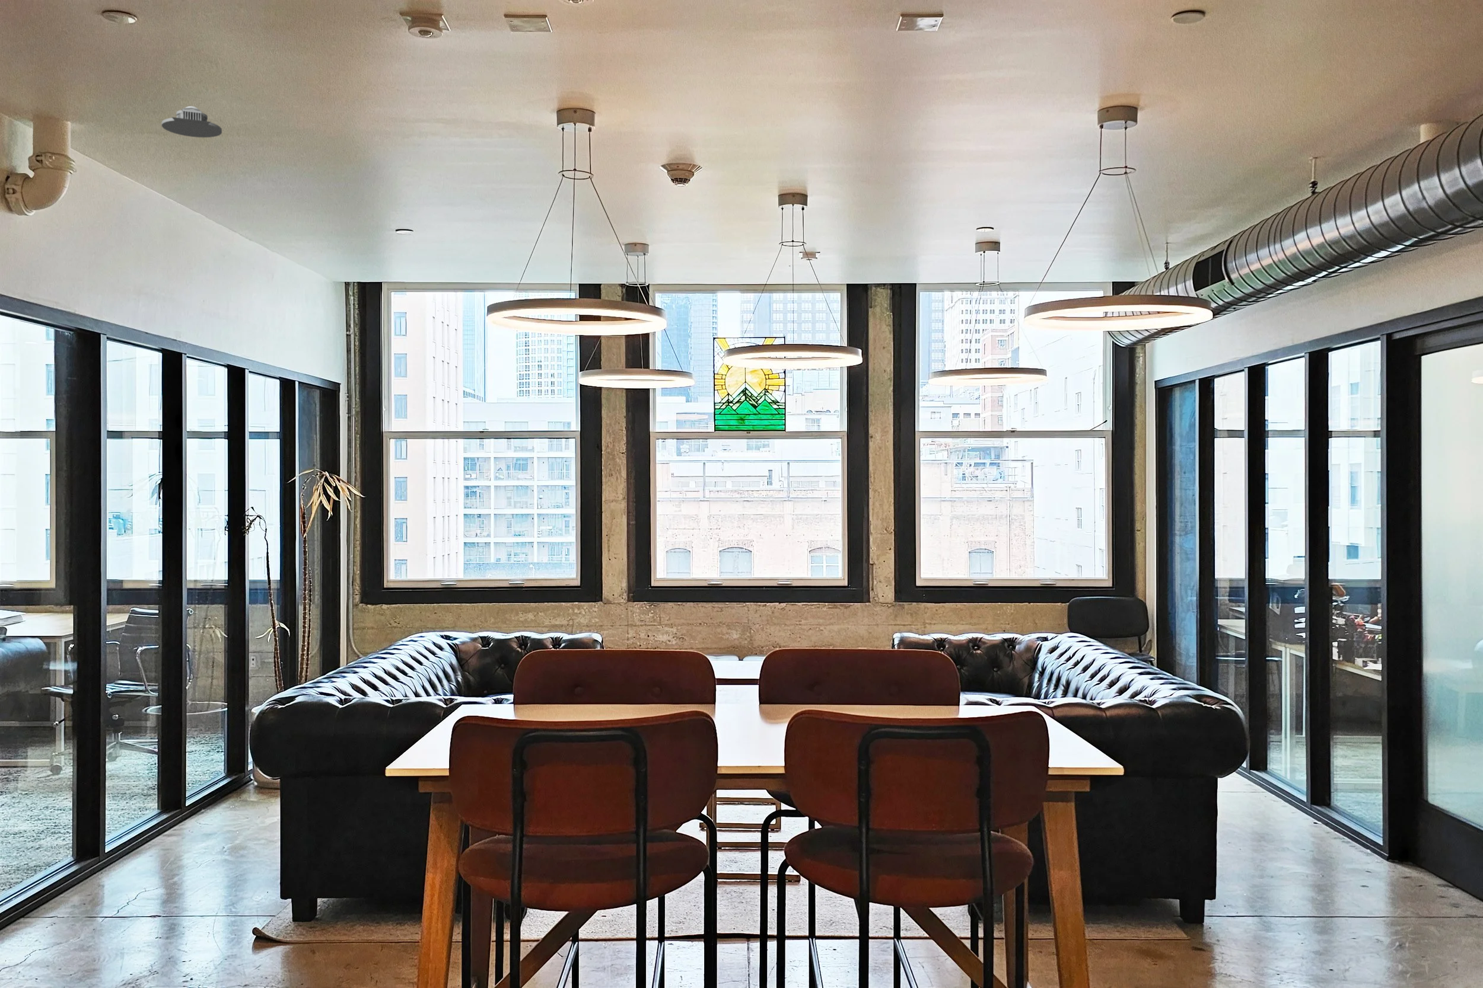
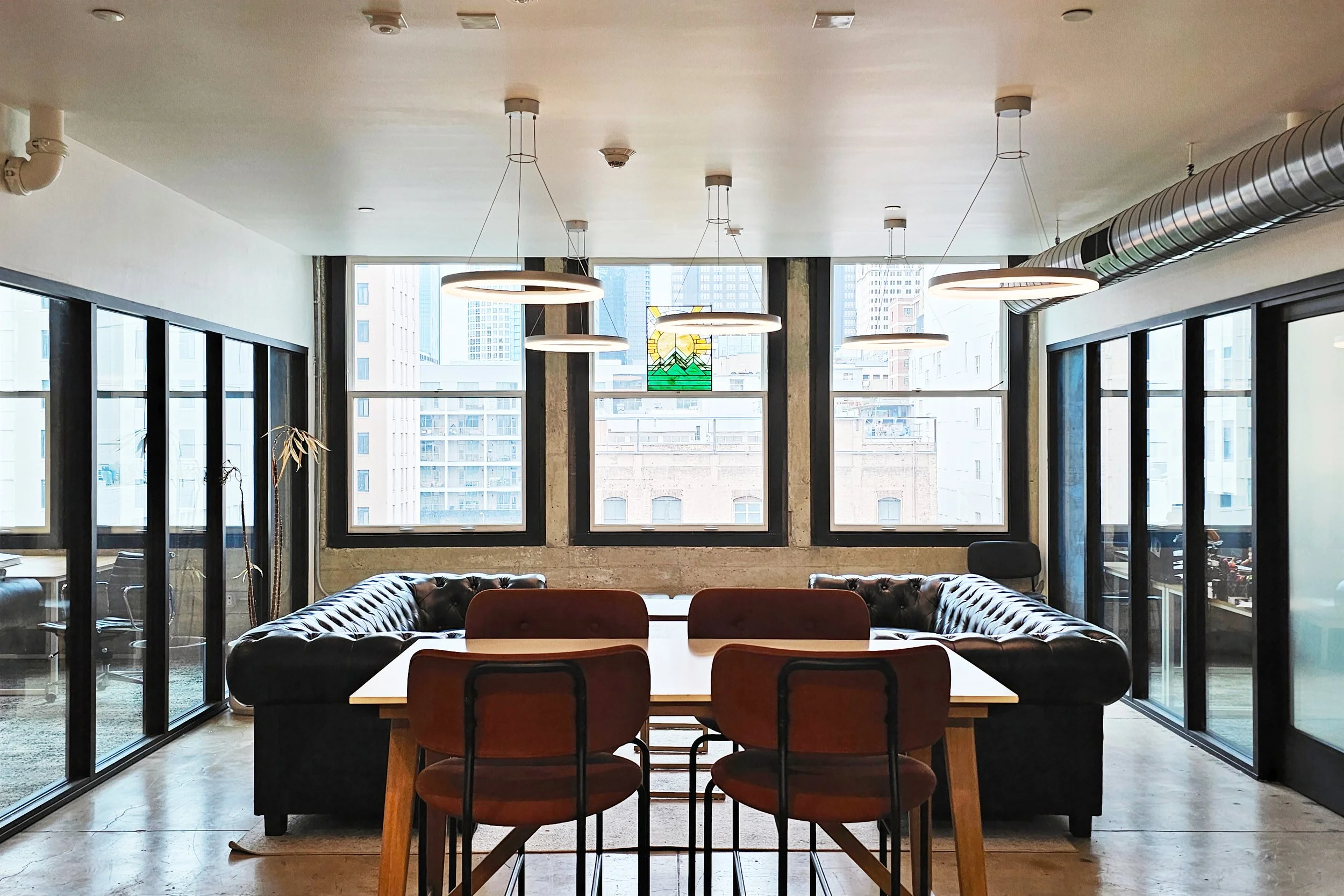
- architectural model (192, 117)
